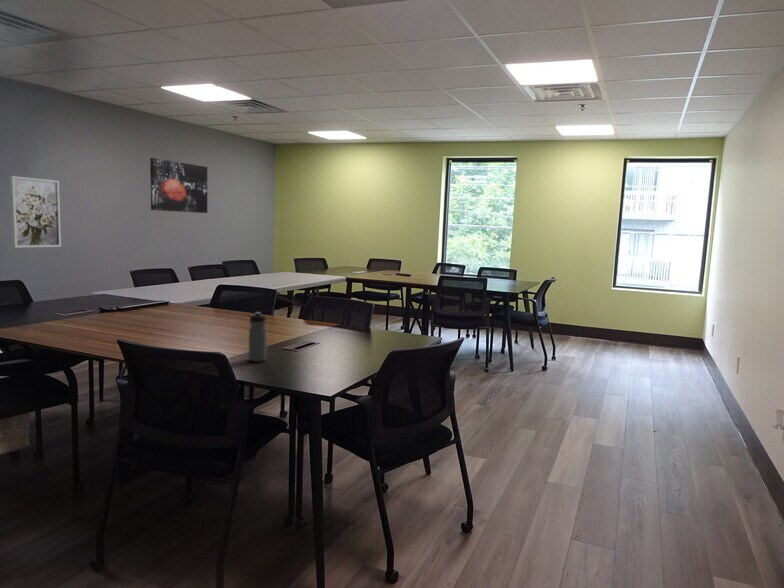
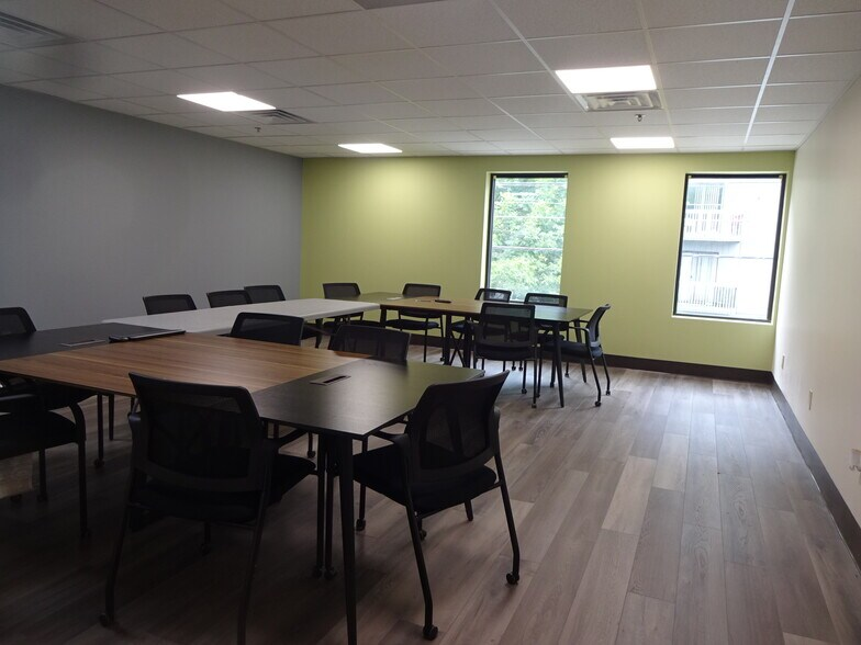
- wall art (180, 187)
- wall art (36, 213)
- water bottle (257, 336)
